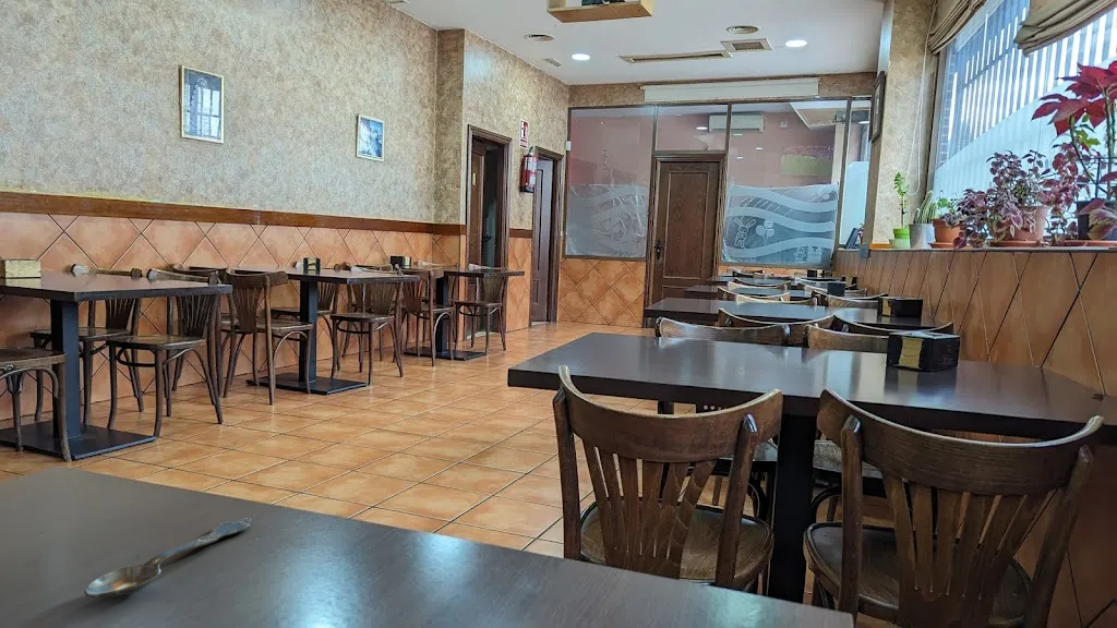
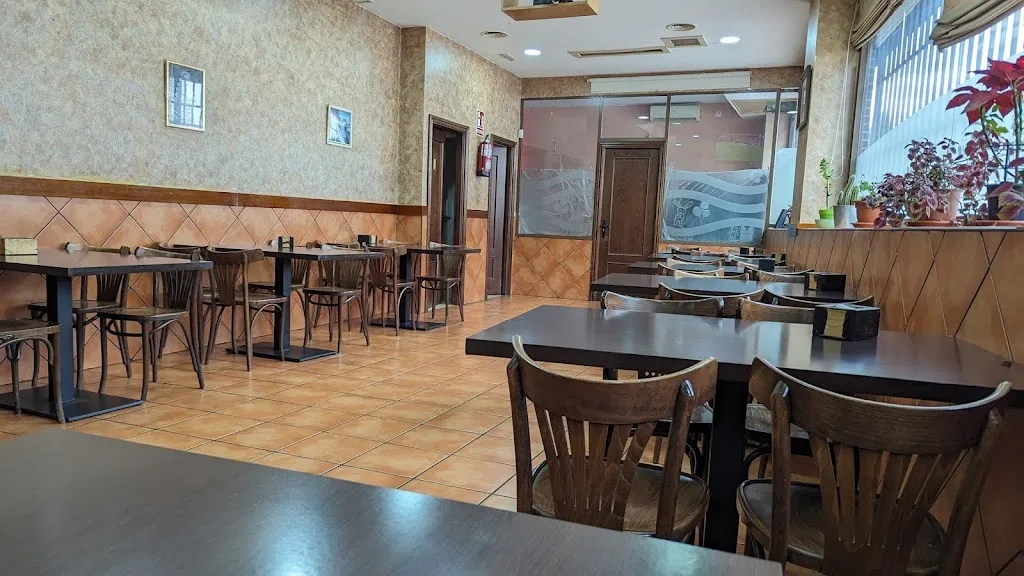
- spoon (180, 551)
